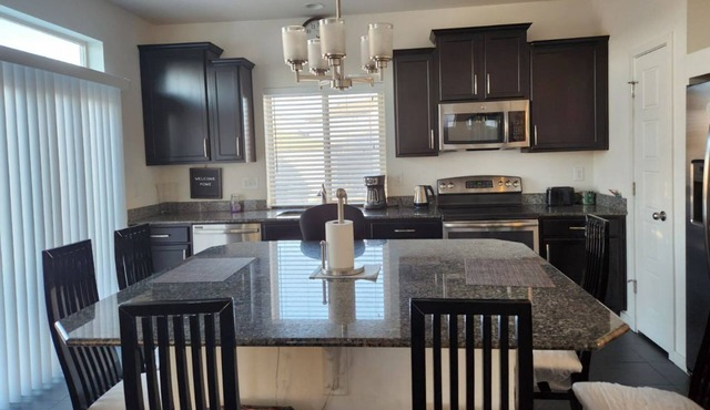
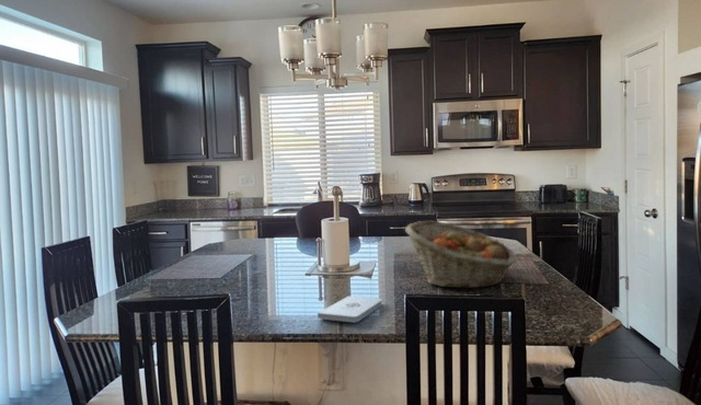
+ fruit basket (459, 251)
+ notepad (352, 308)
